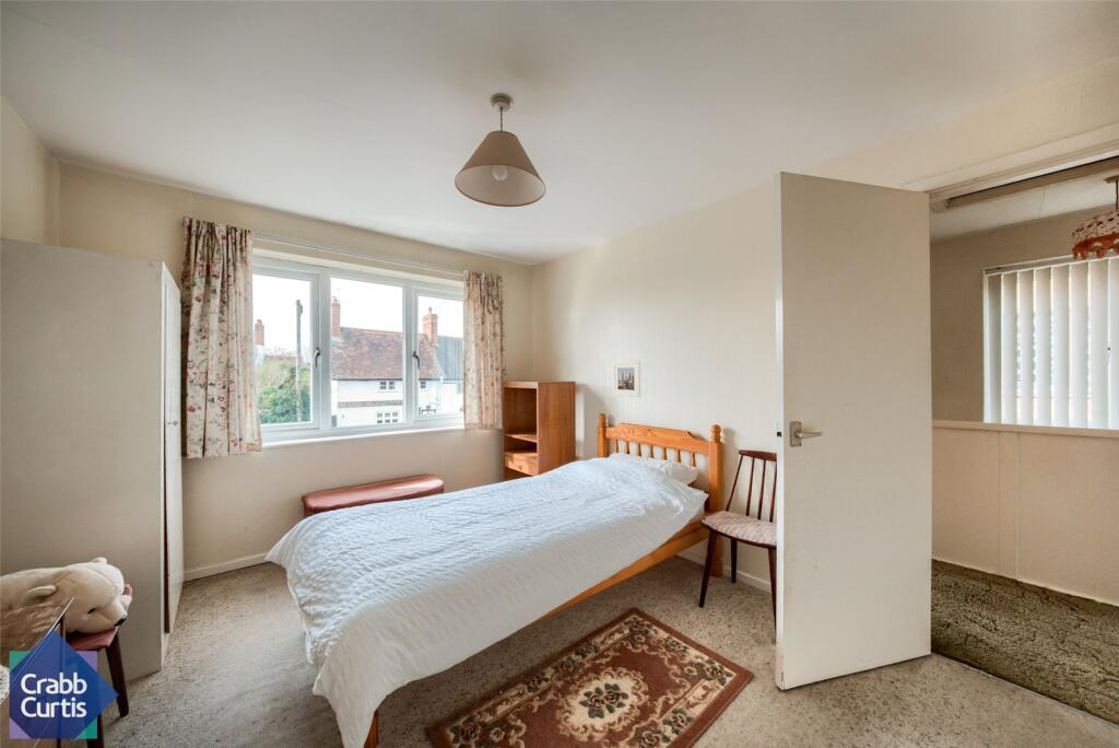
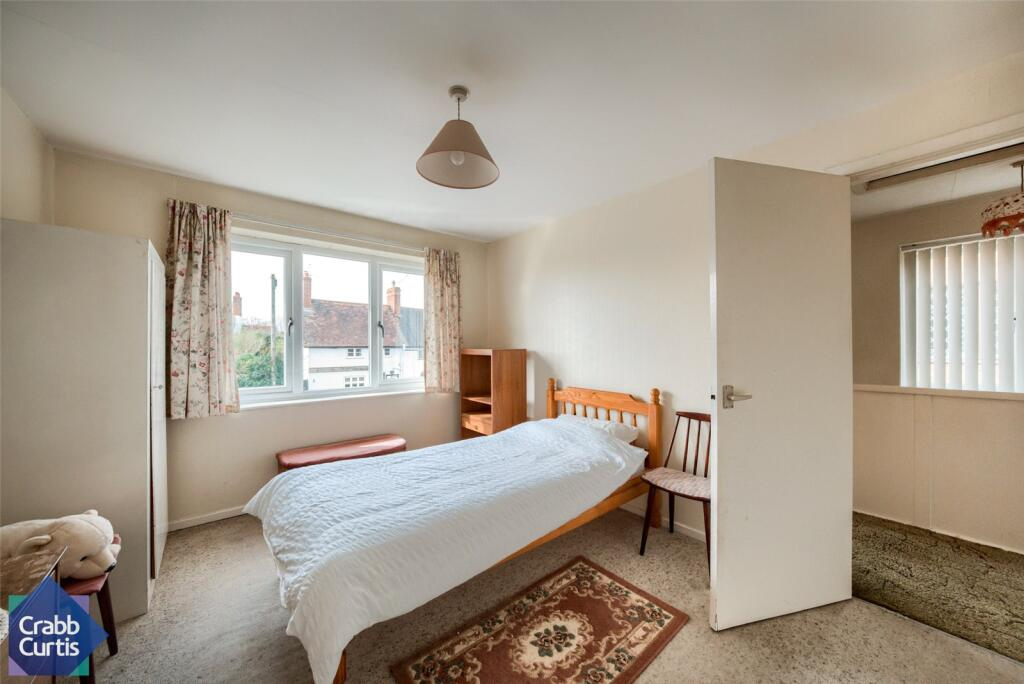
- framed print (626, 378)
